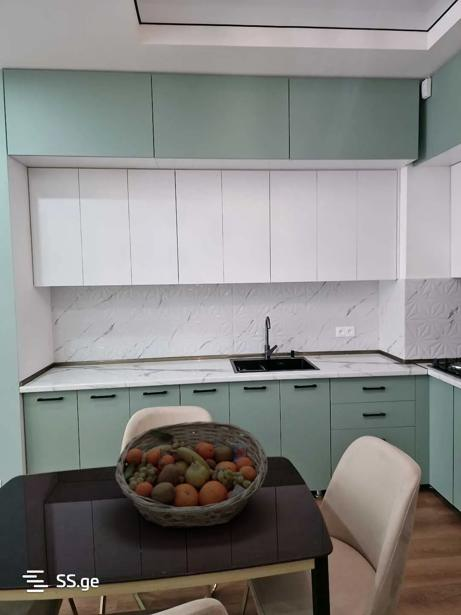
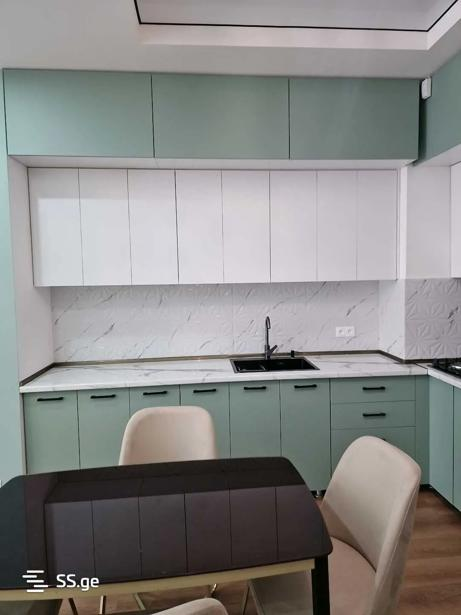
- fruit basket (192, 470)
